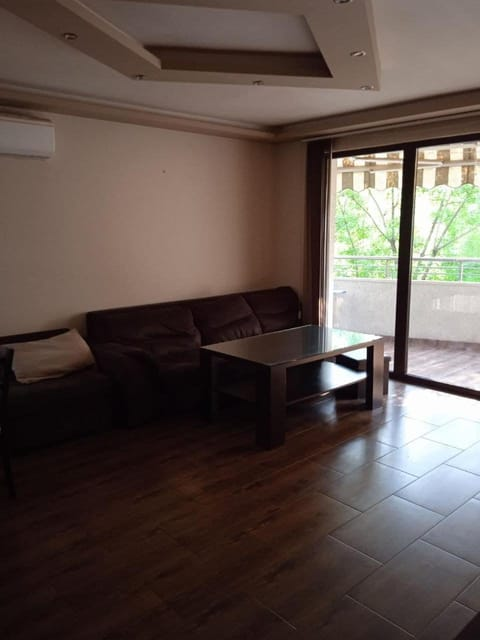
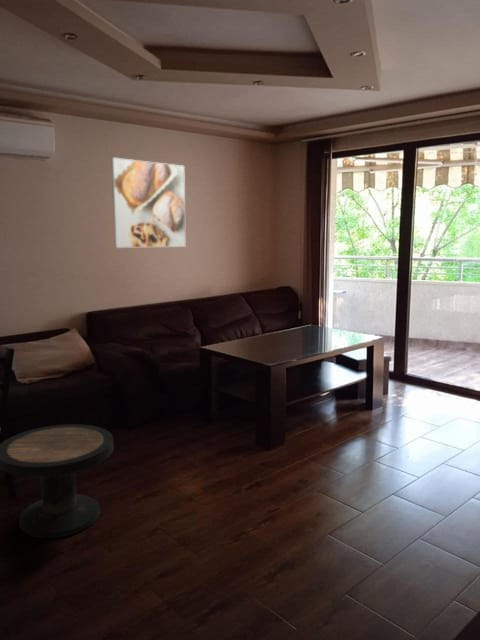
+ side table (58, 480)
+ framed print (150, 205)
